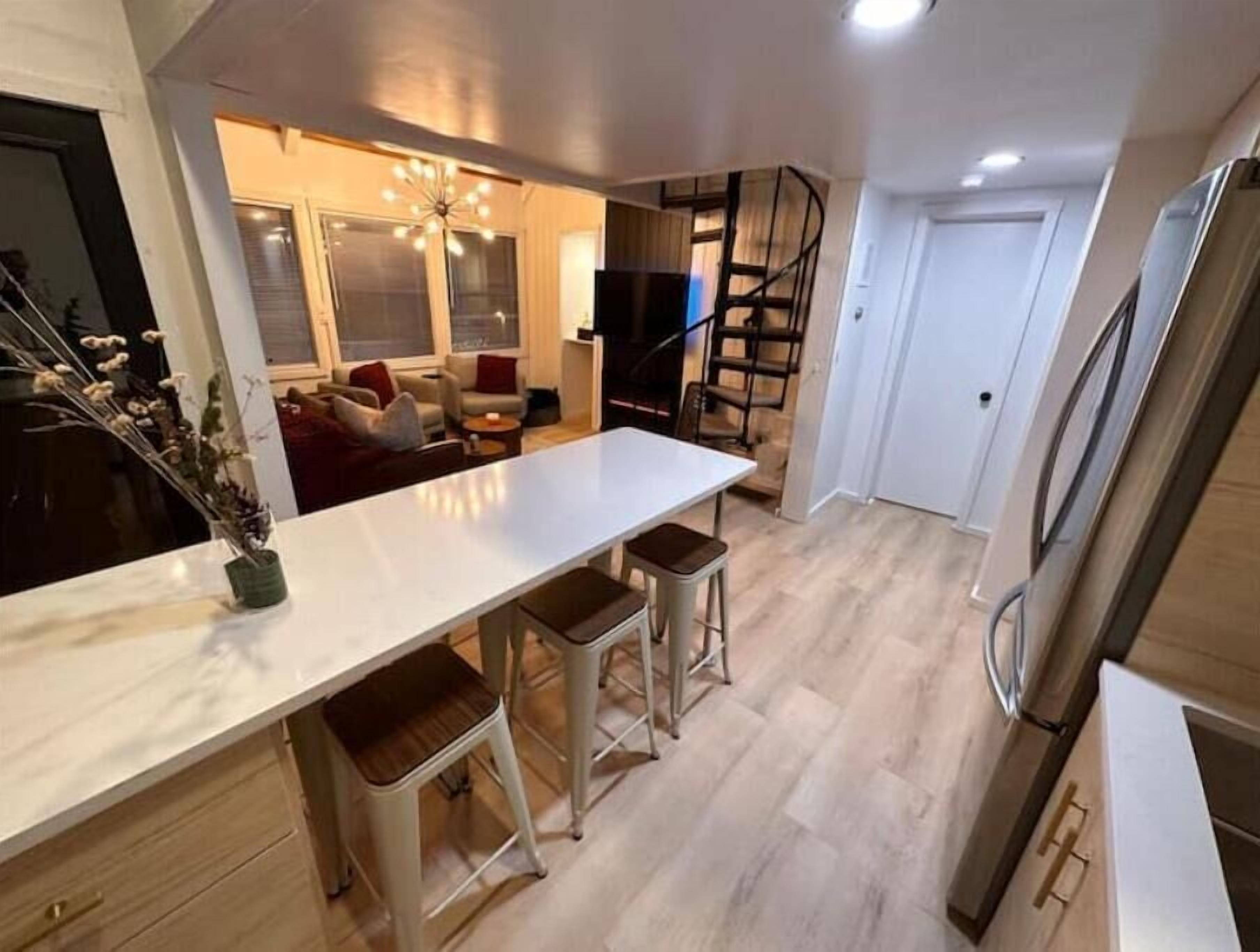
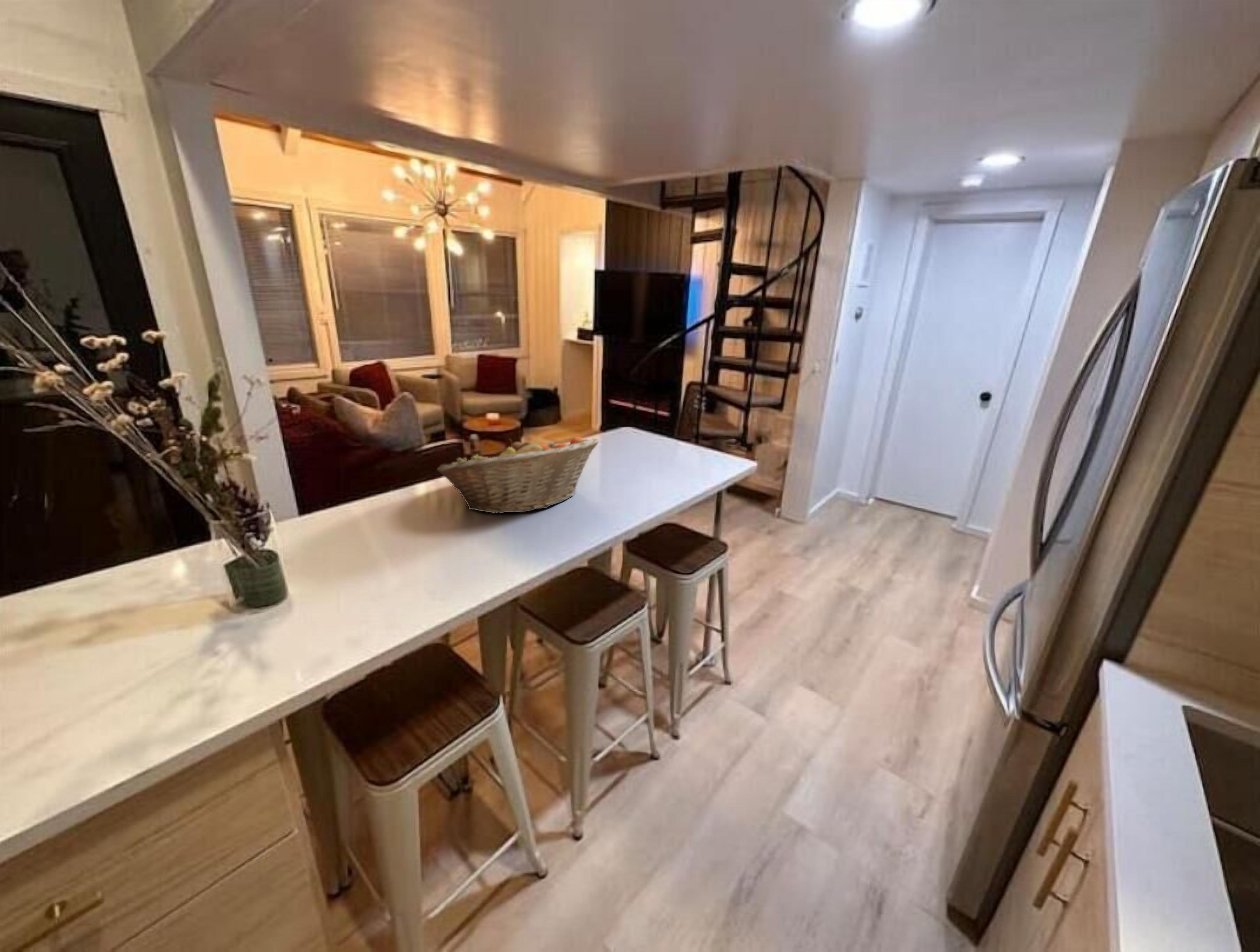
+ fruit basket (522, 467)
